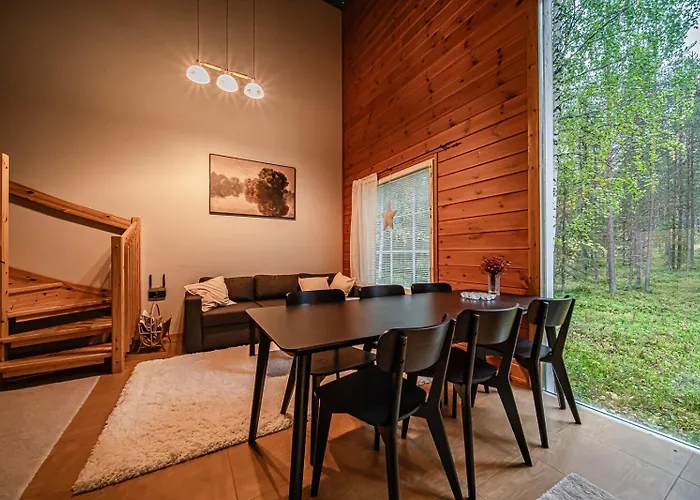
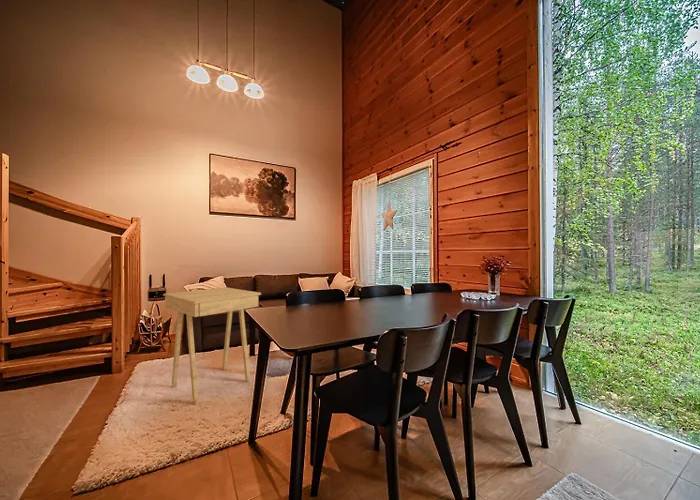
+ side table (225, 338)
